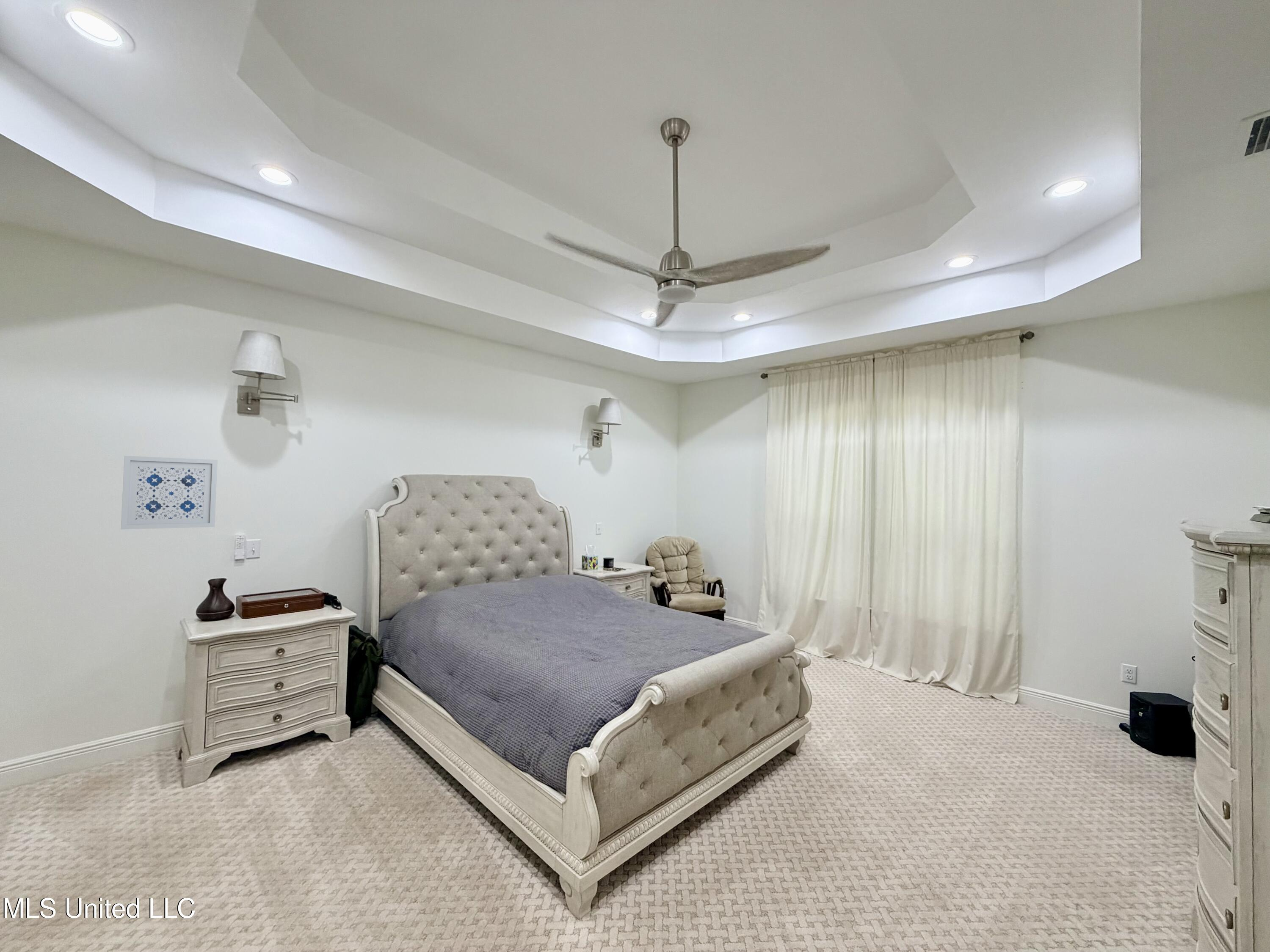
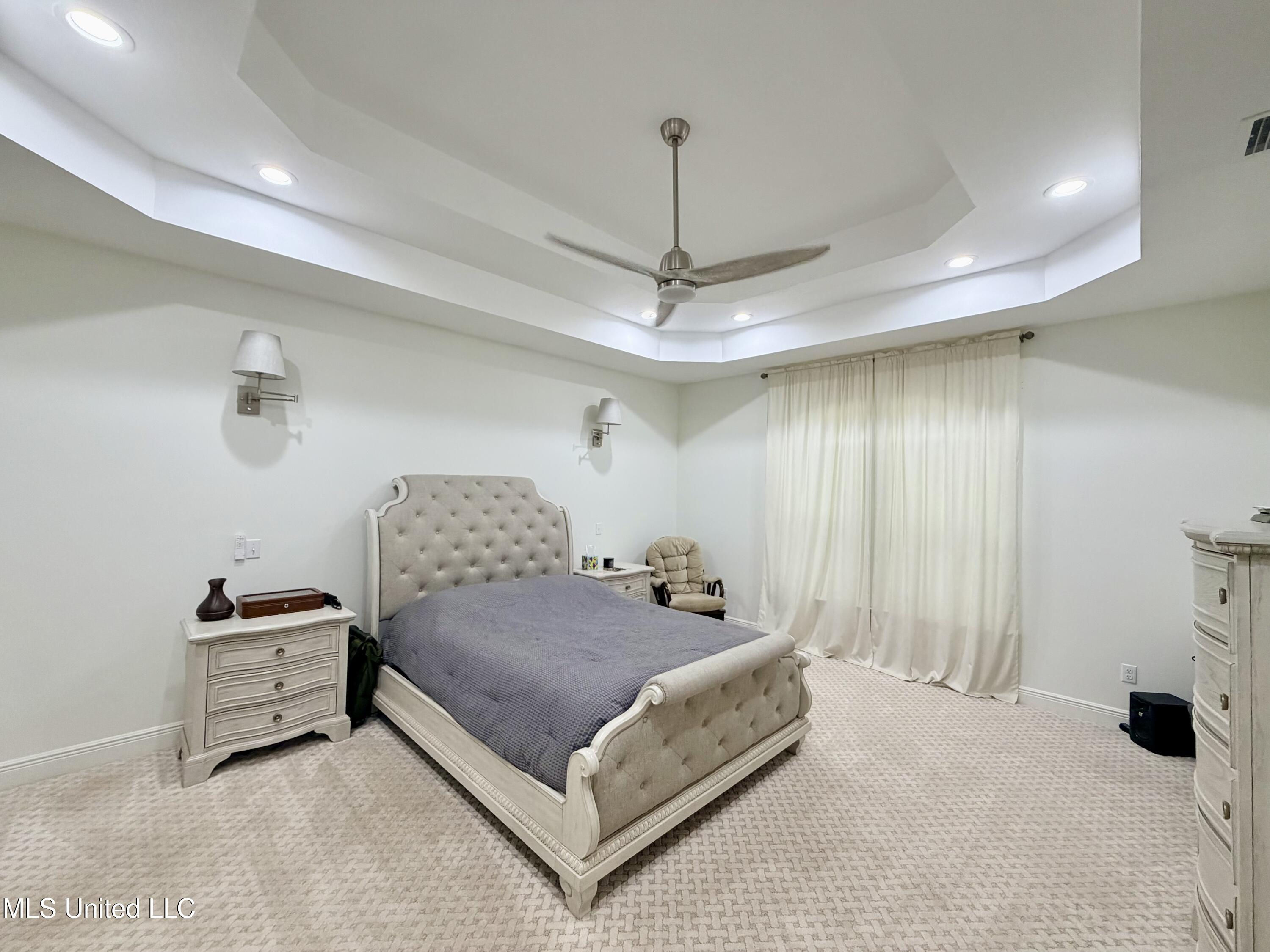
- wall art (171, 493)
